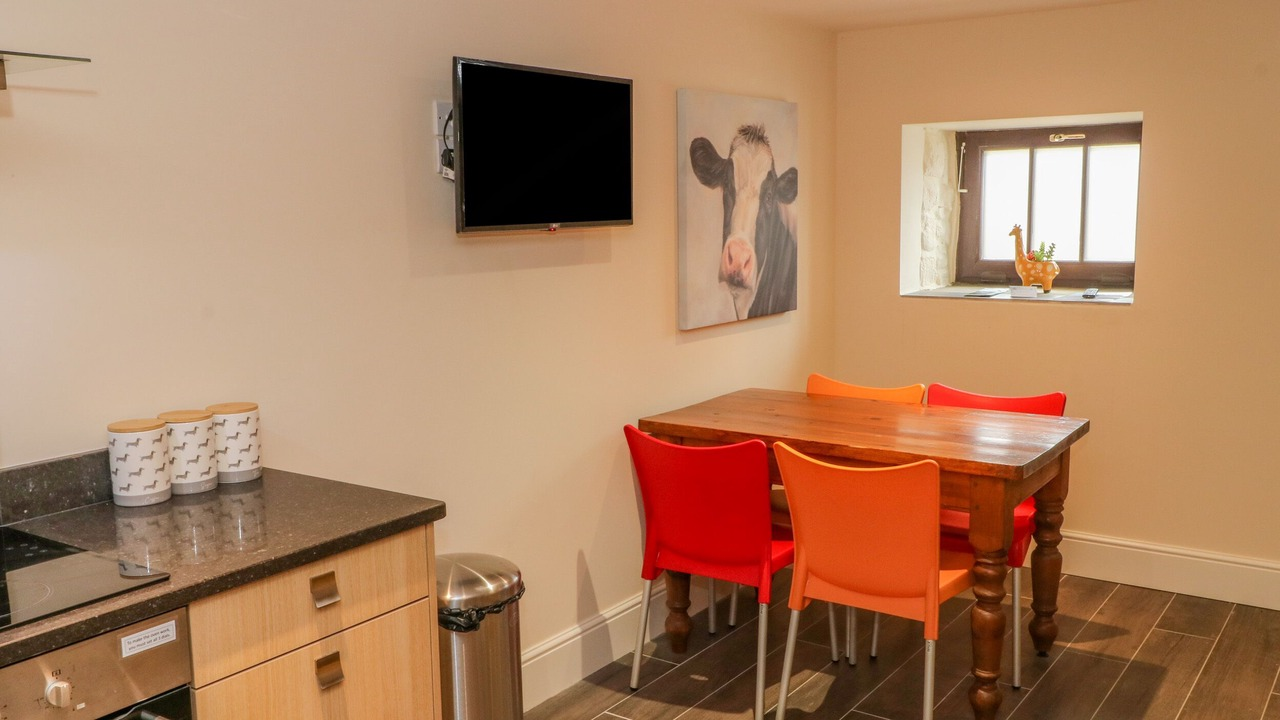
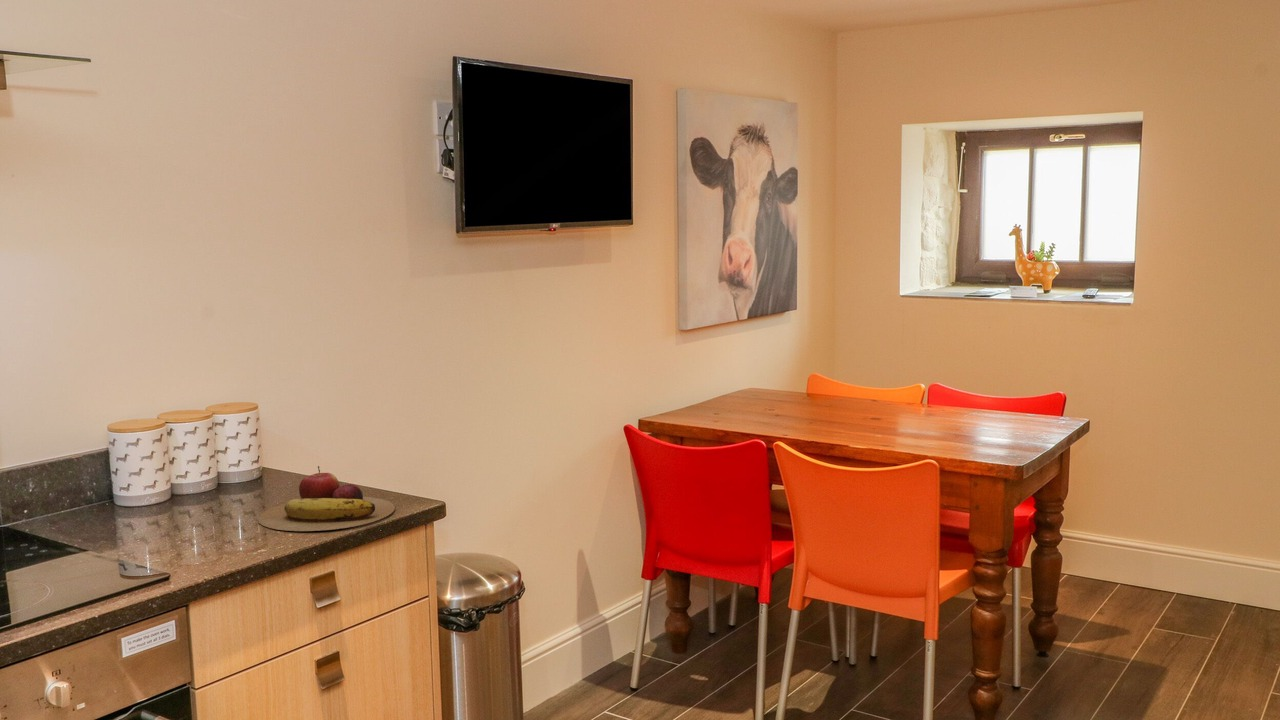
+ fruit (326, 491)
